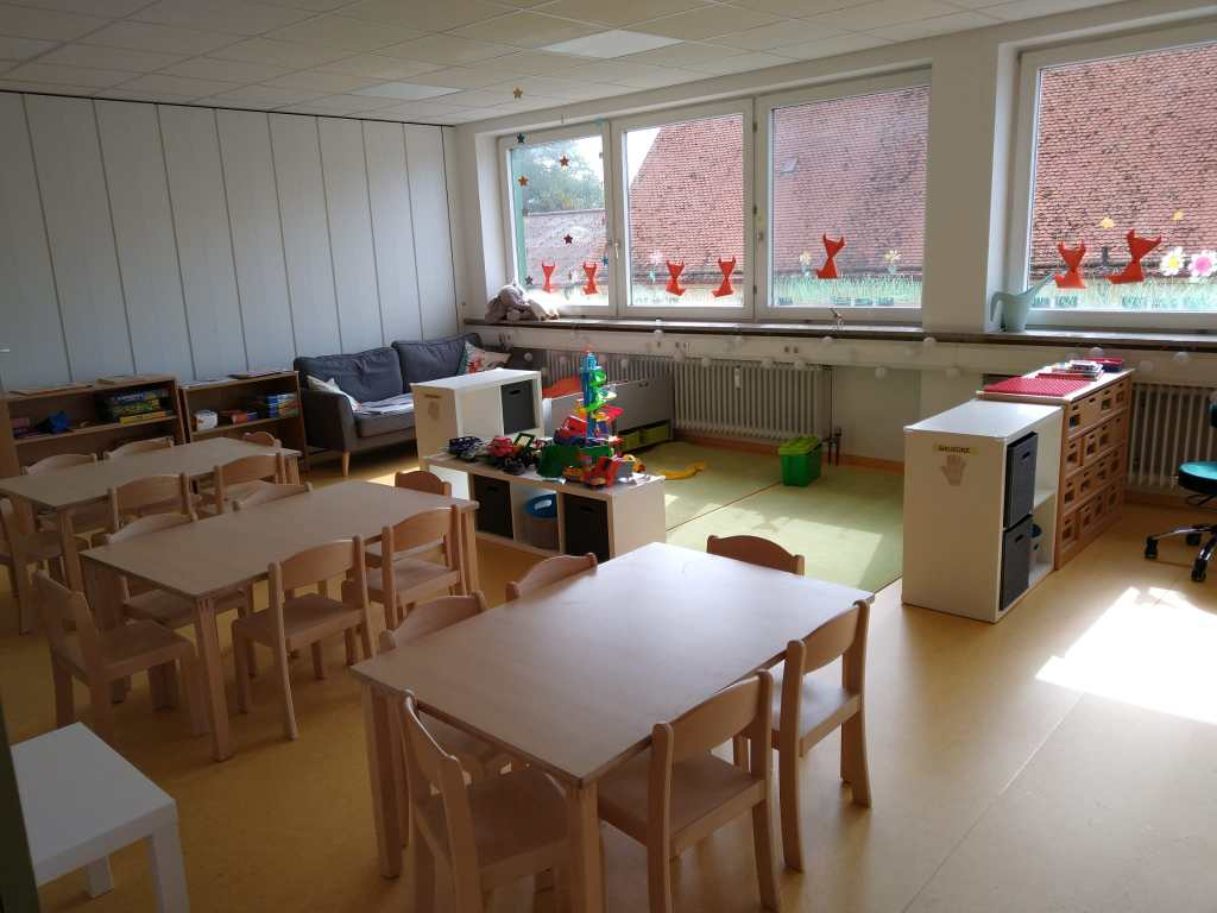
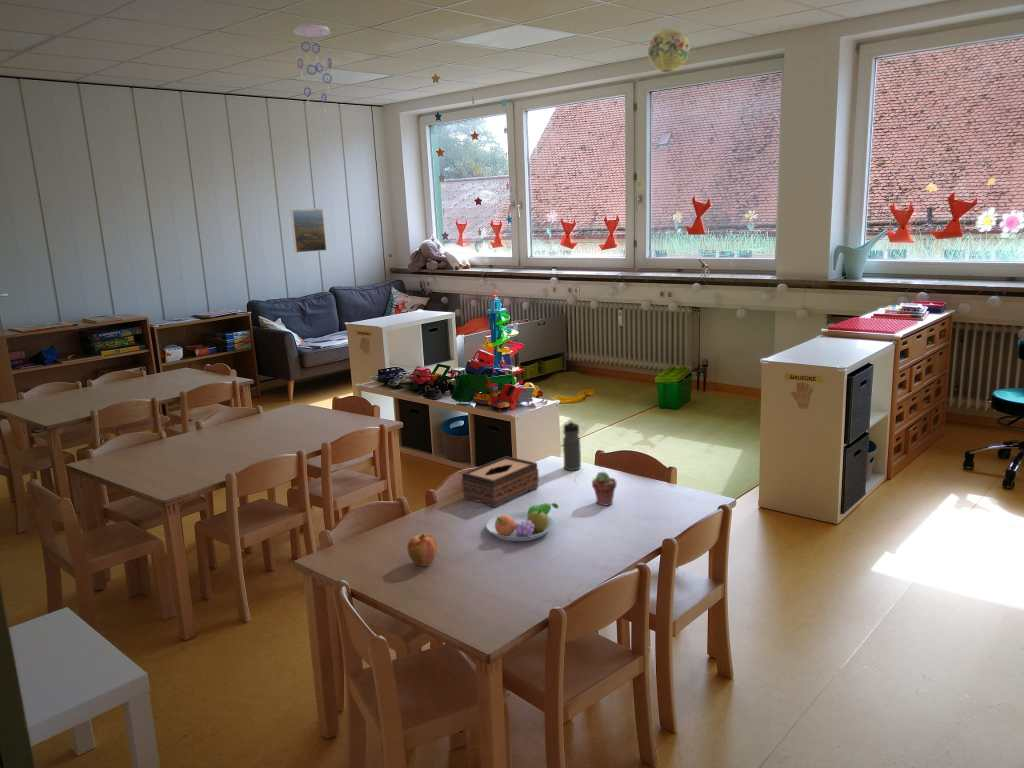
+ paper lantern (668, 51)
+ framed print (308, 230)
+ ceiling mobile (315, 70)
+ potted succulent (604, 487)
+ fruit bowl (522, 517)
+ water bottle (571, 444)
+ apple (422, 548)
+ tissue box (500, 480)
